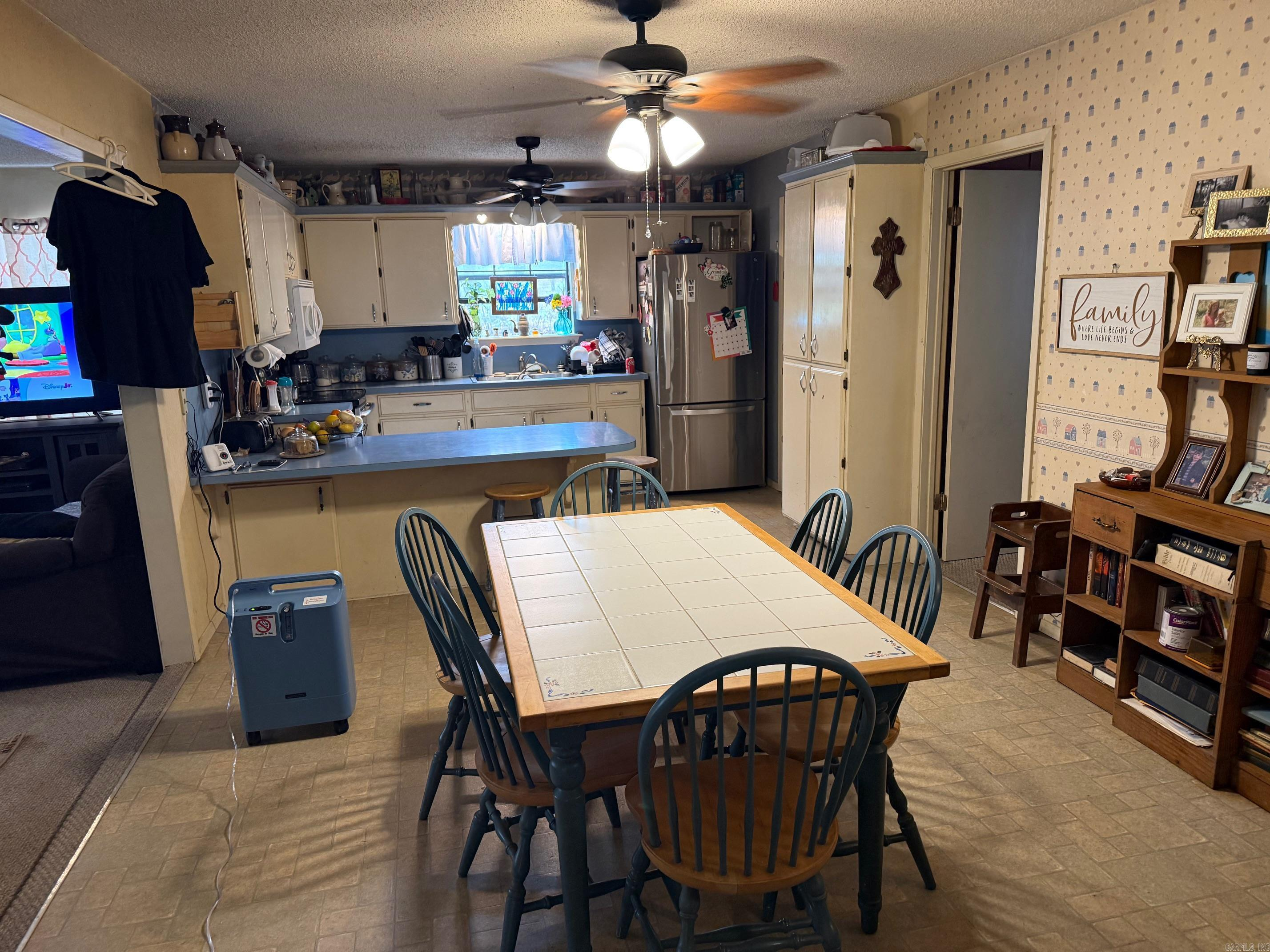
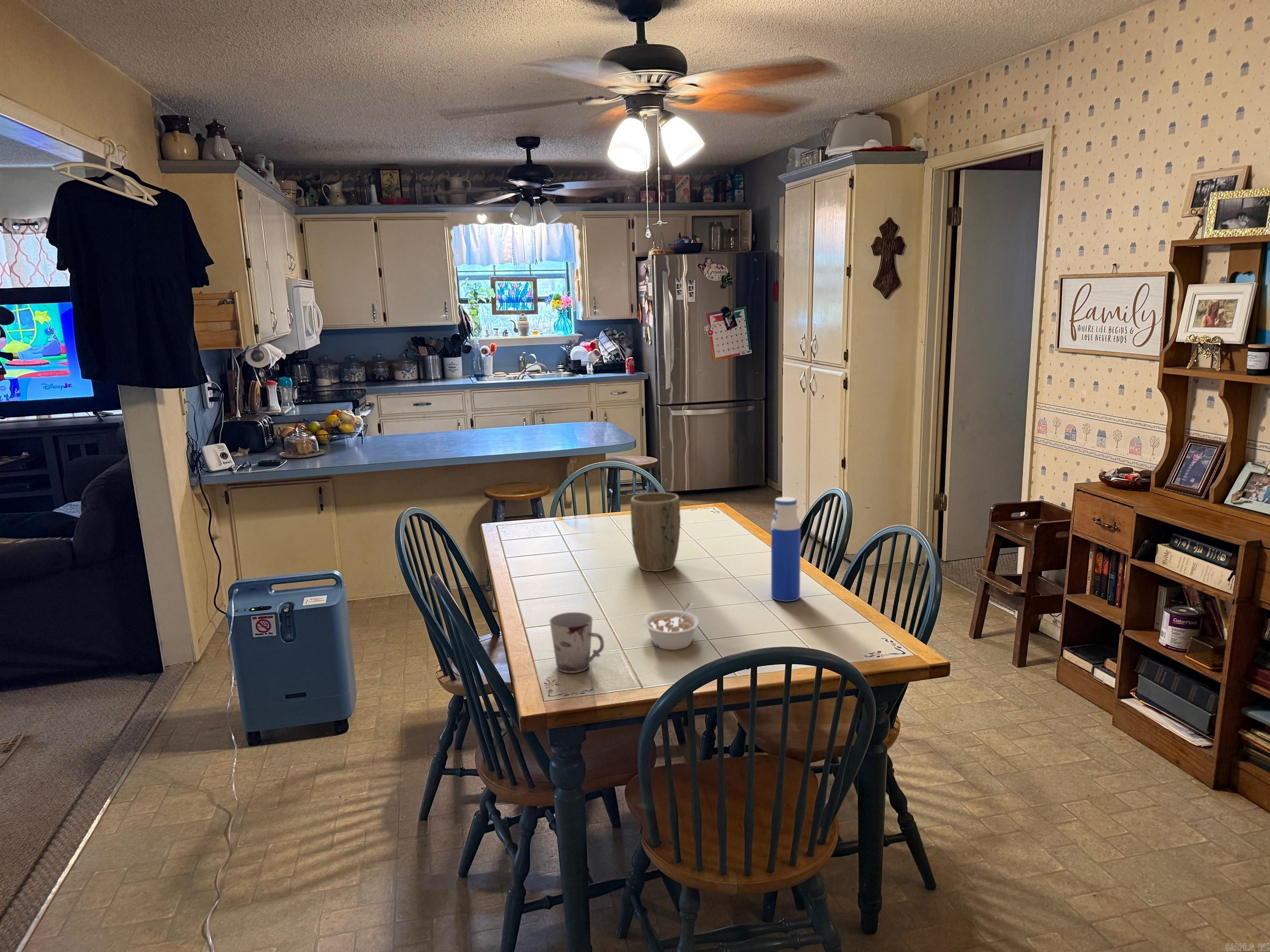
+ legume (671, 628)
+ water bottle (786, 548)
+ plant pot (656, 532)
+ cup (579, 644)
